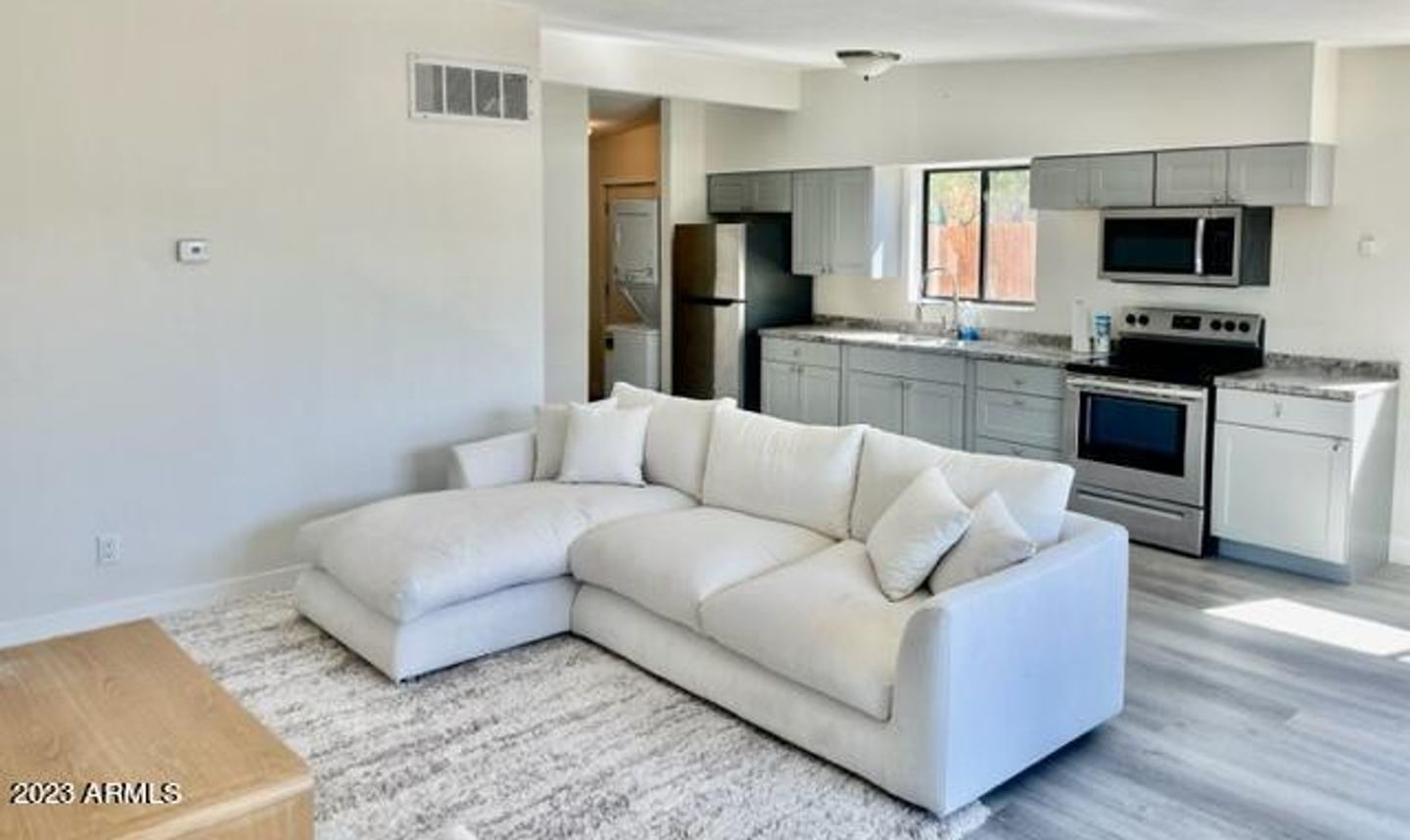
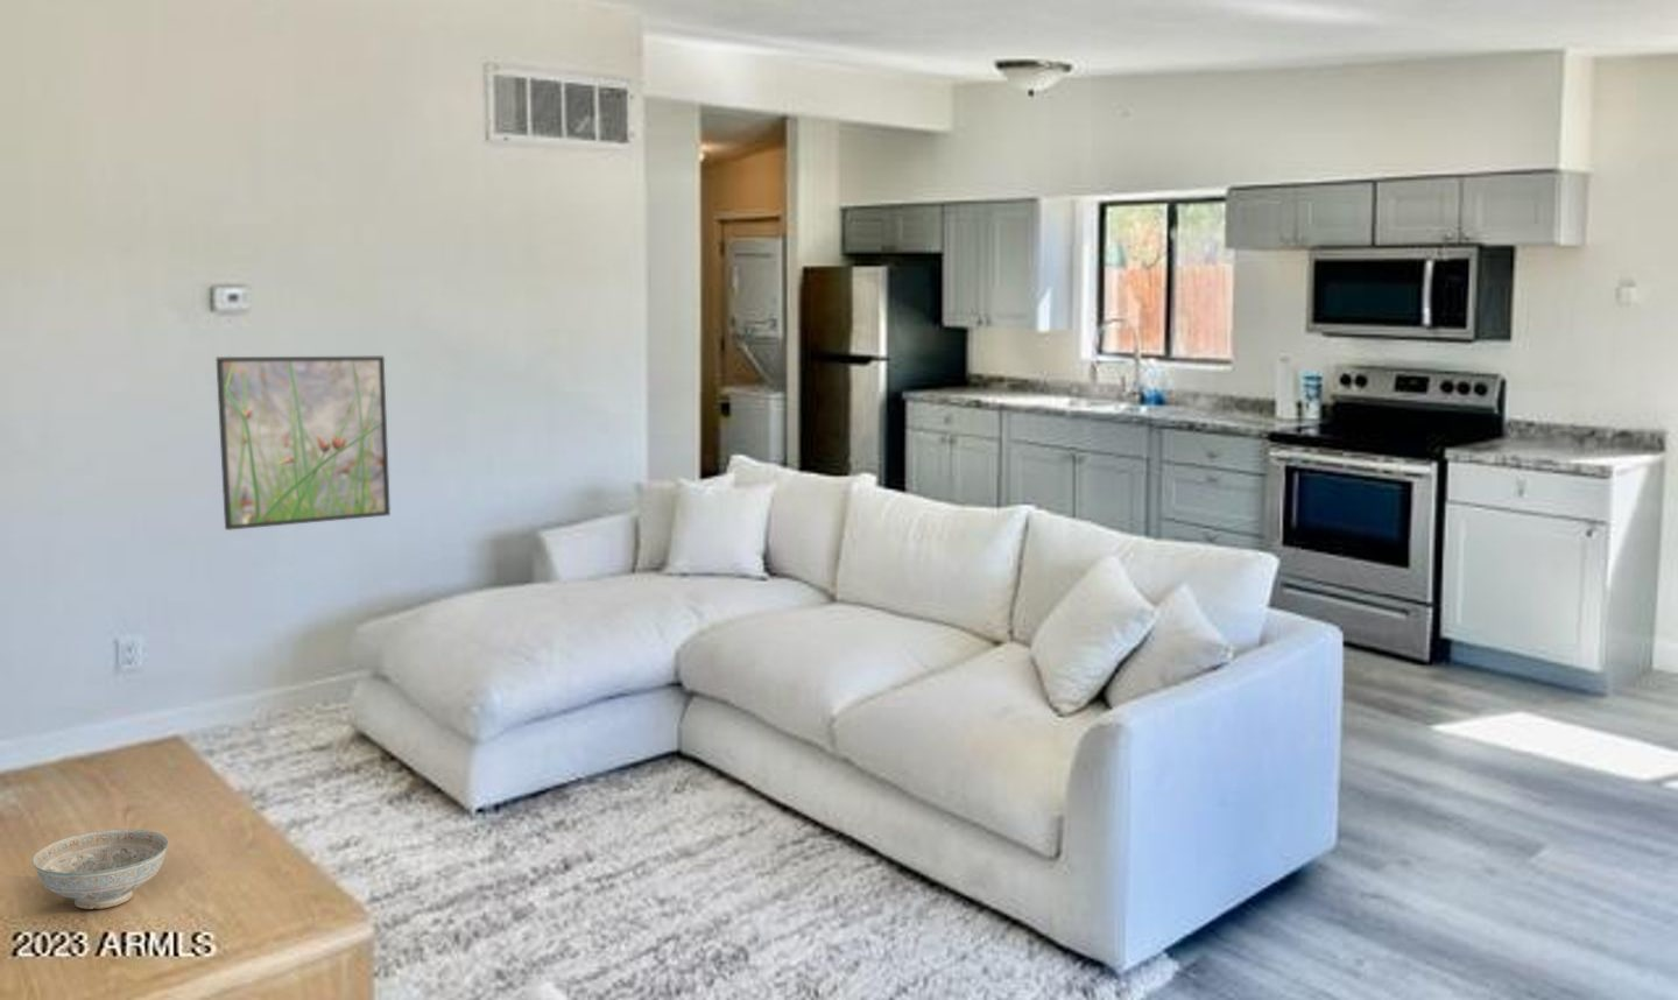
+ decorative bowl (102, 873)
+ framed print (307, 439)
